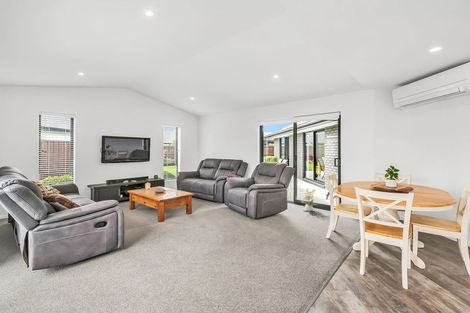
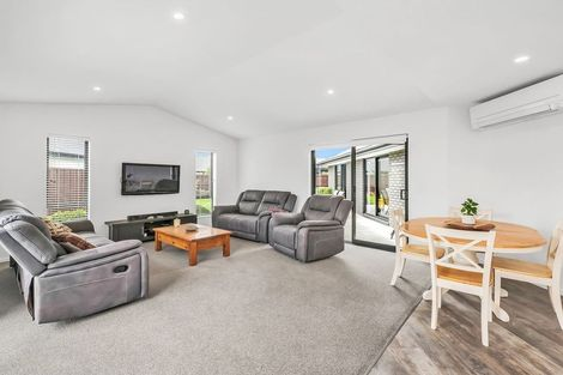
- potted plant (308, 199)
